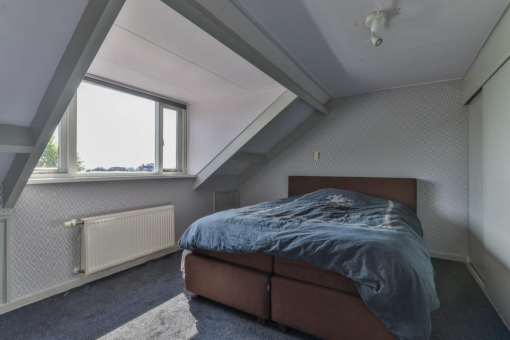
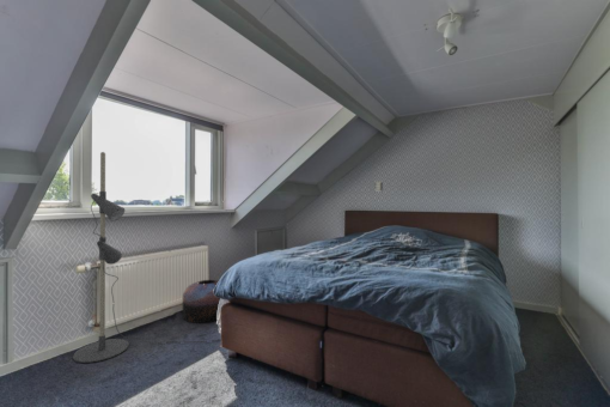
+ pouf (206, 297)
+ floor lamp (121, 254)
